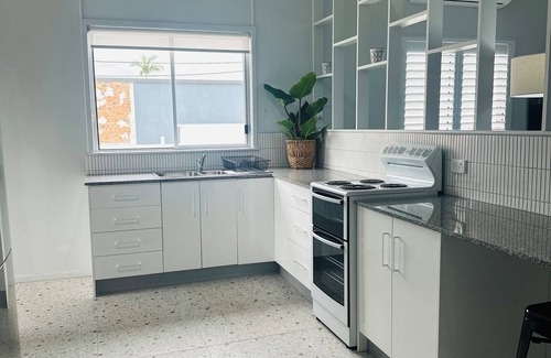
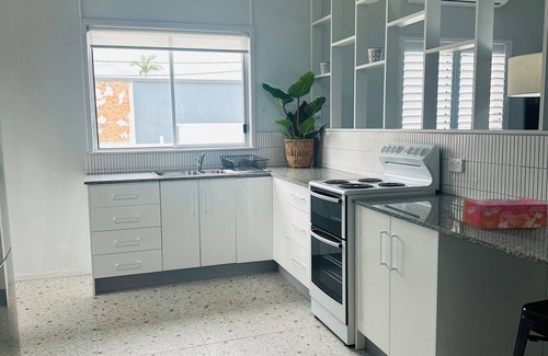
+ tissue box (503, 213)
